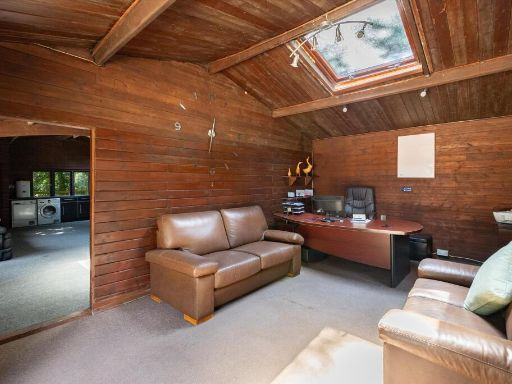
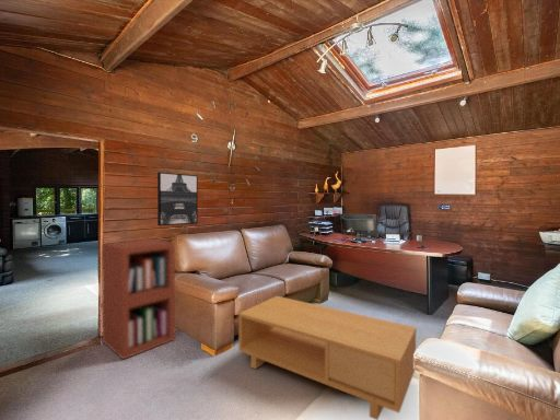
+ bookshelf (138, 292)
+ wall art (178, 199)
+ coffee table (322, 346)
